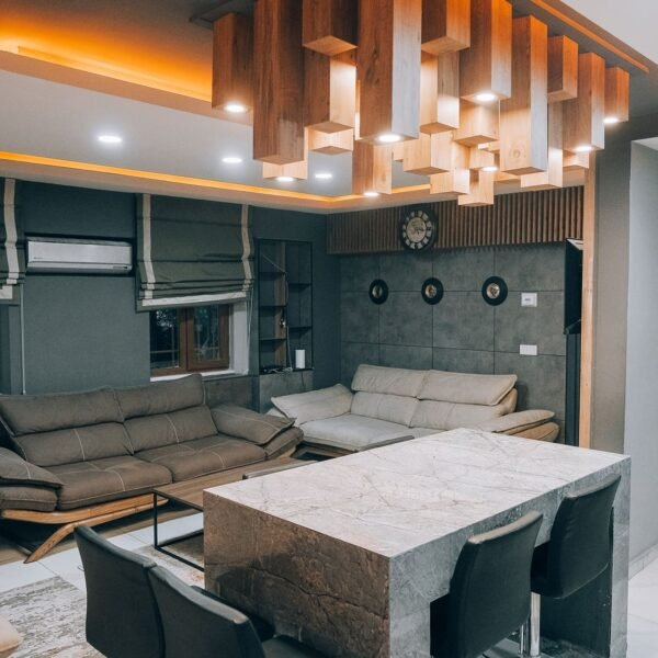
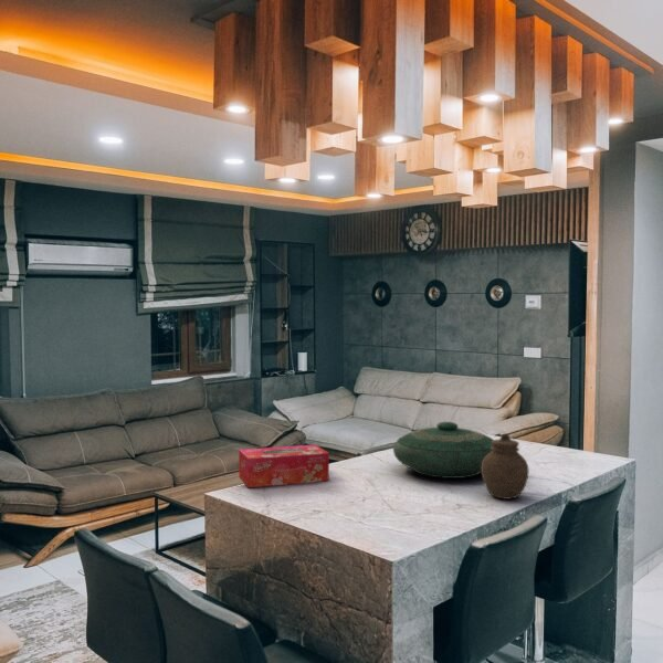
+ tissue box (283, 464)
+ decorative bowl (446, 446)
+ jar (504, 465)
